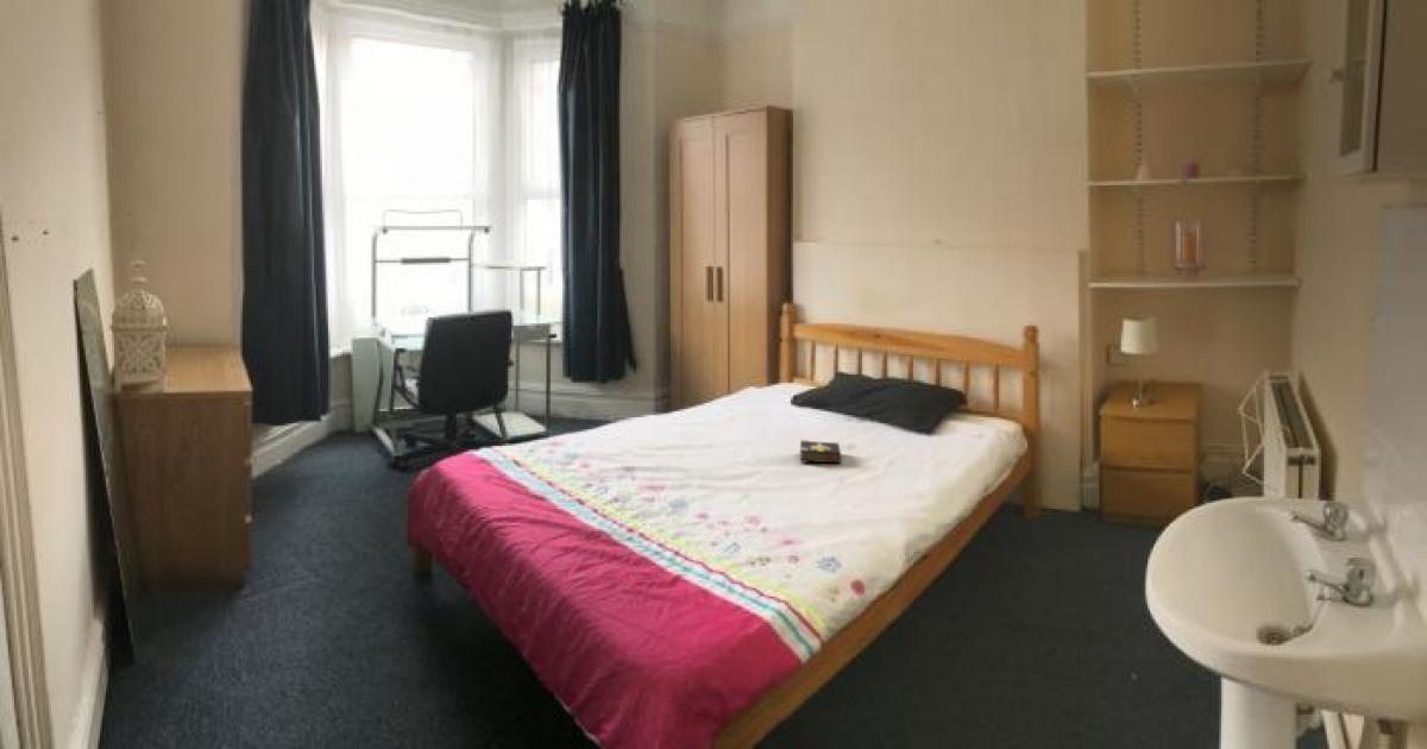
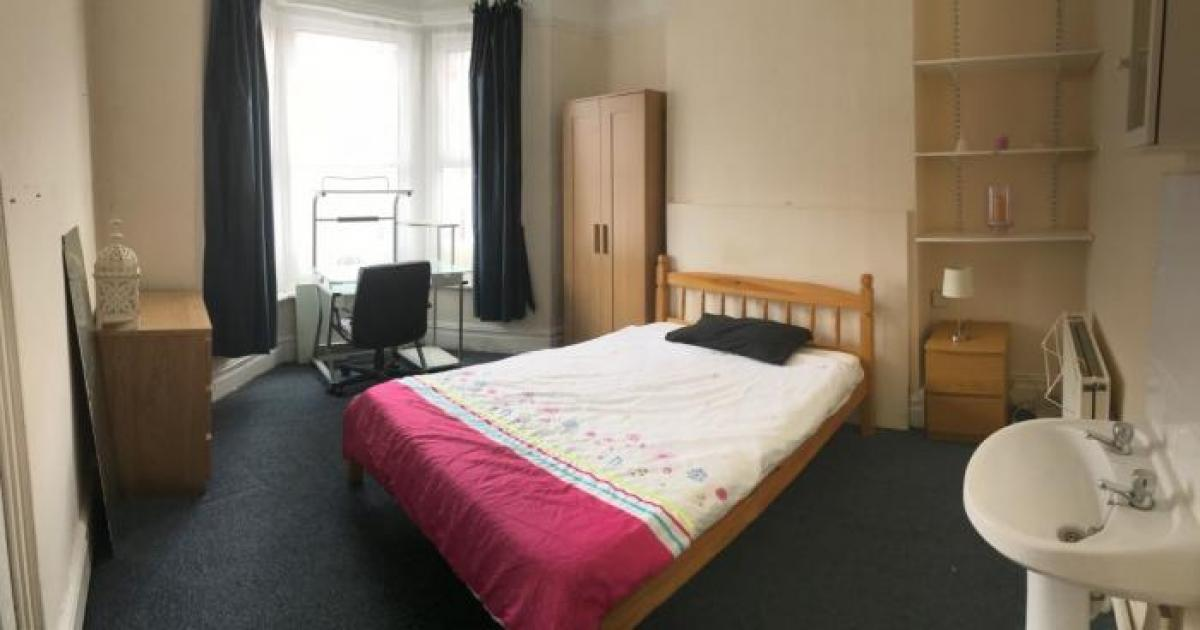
- hardback book (819, 451)
